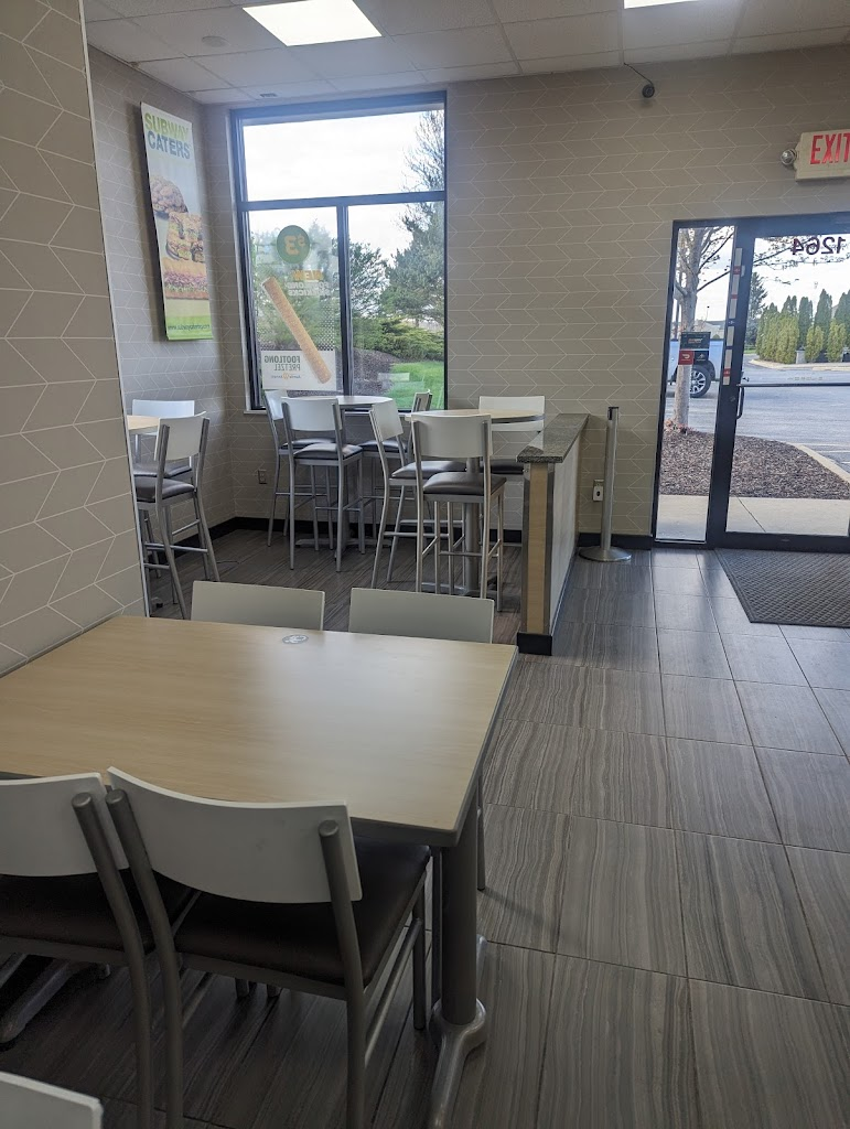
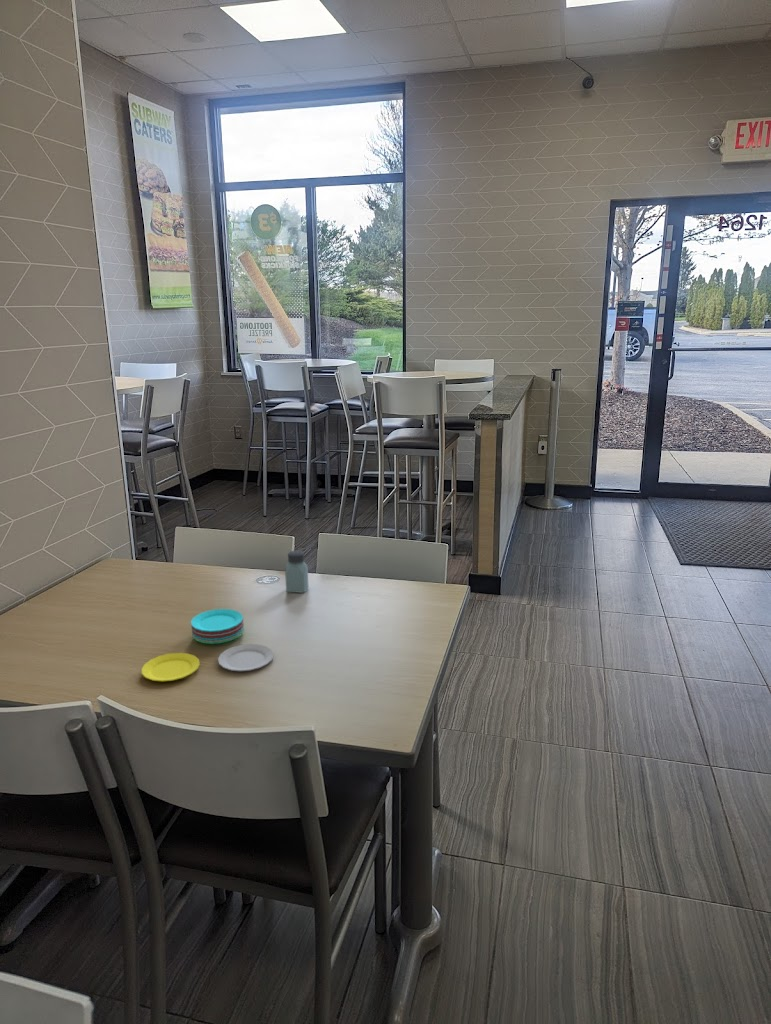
+ plate (219, 642)
+ saltshaker (296, 571)
